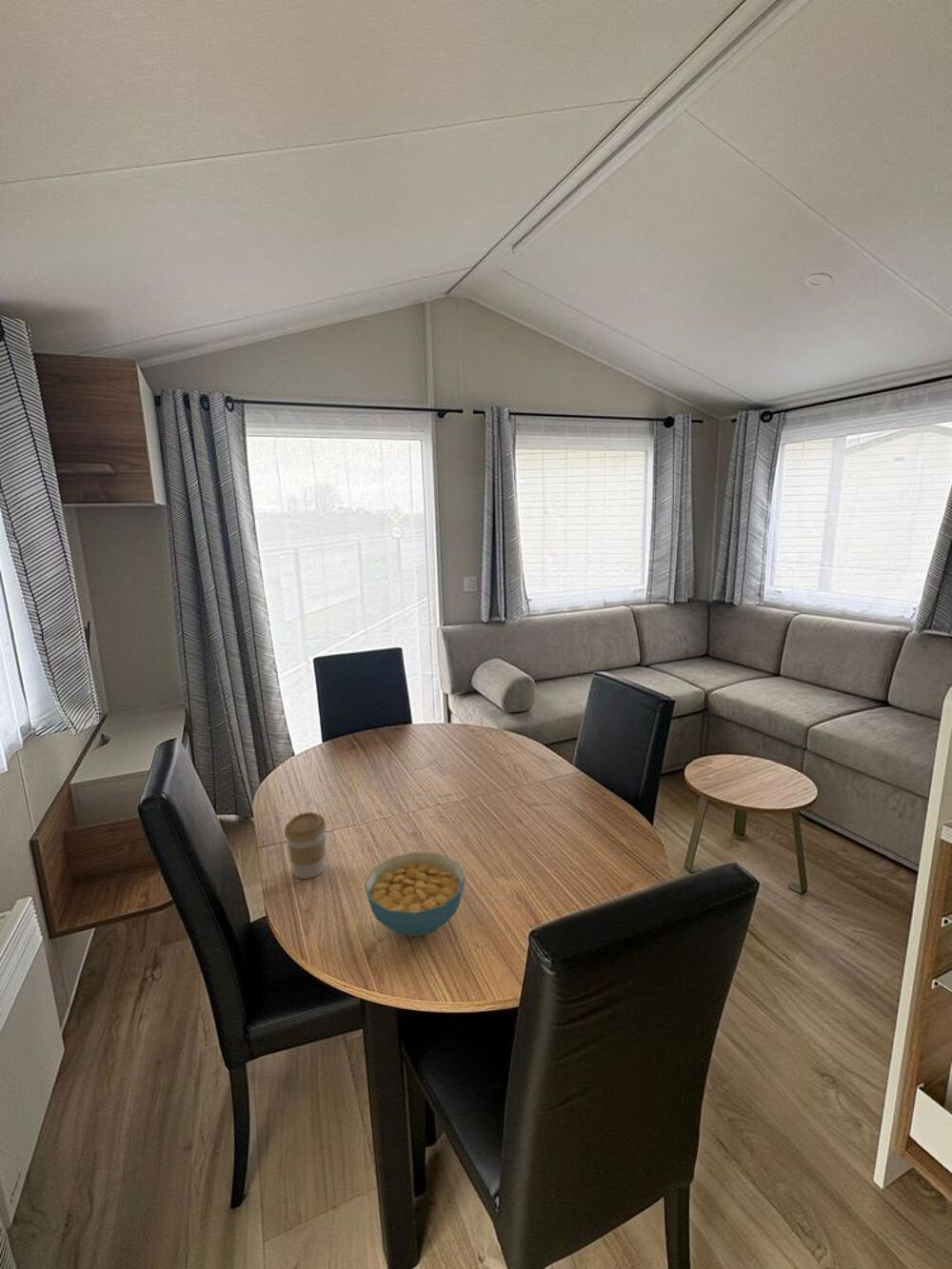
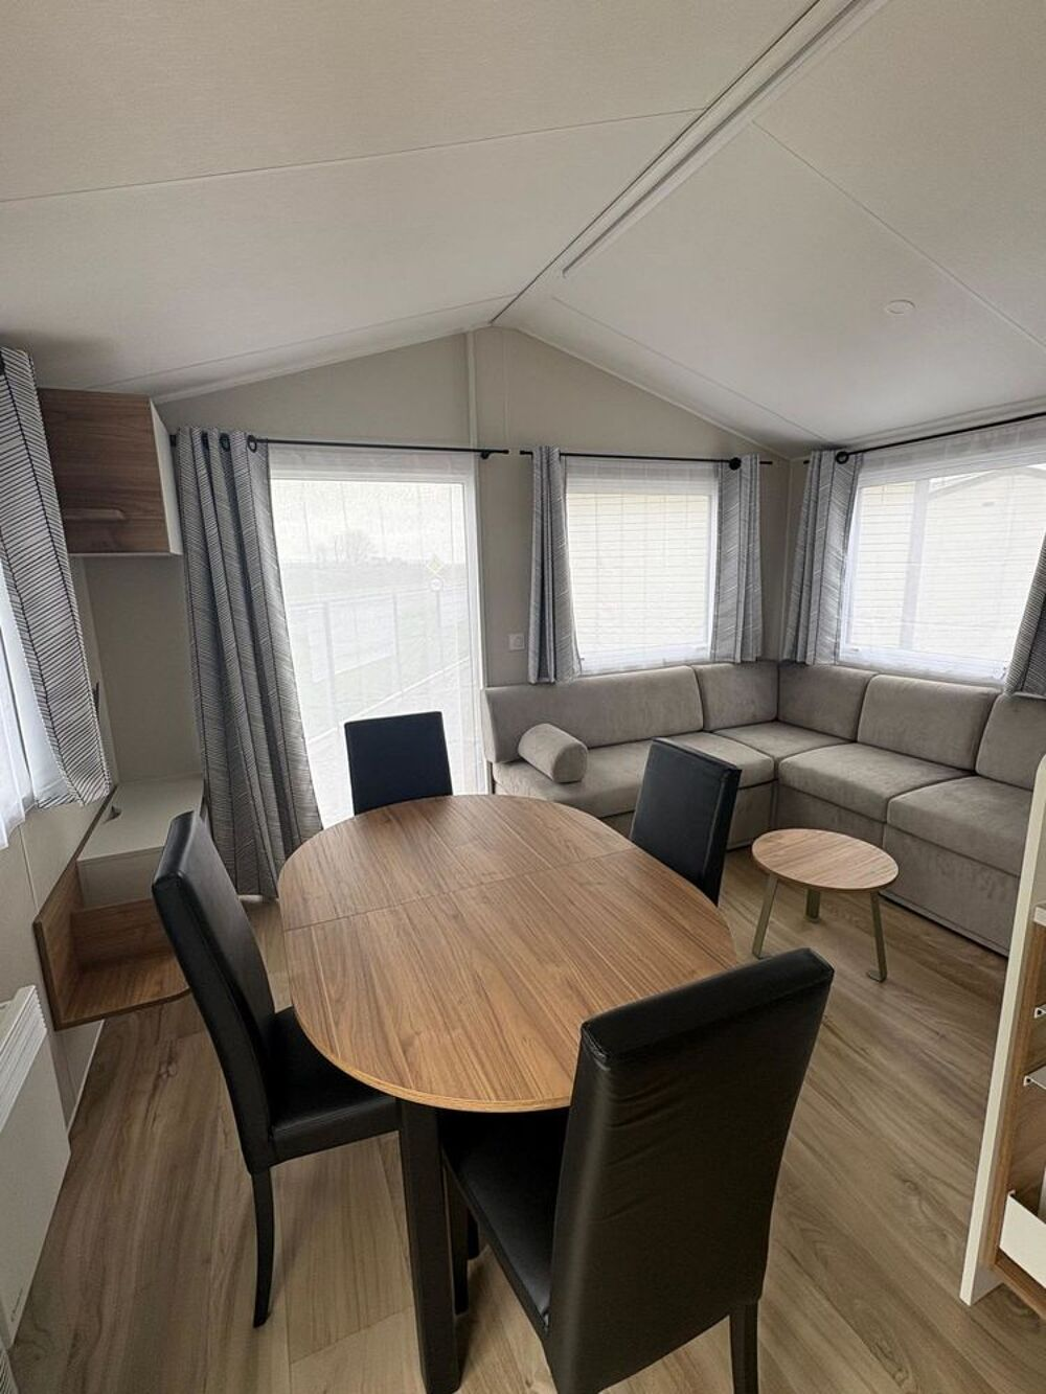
- cereal bowl (416, 902)
- coffee cup (307, 844)
